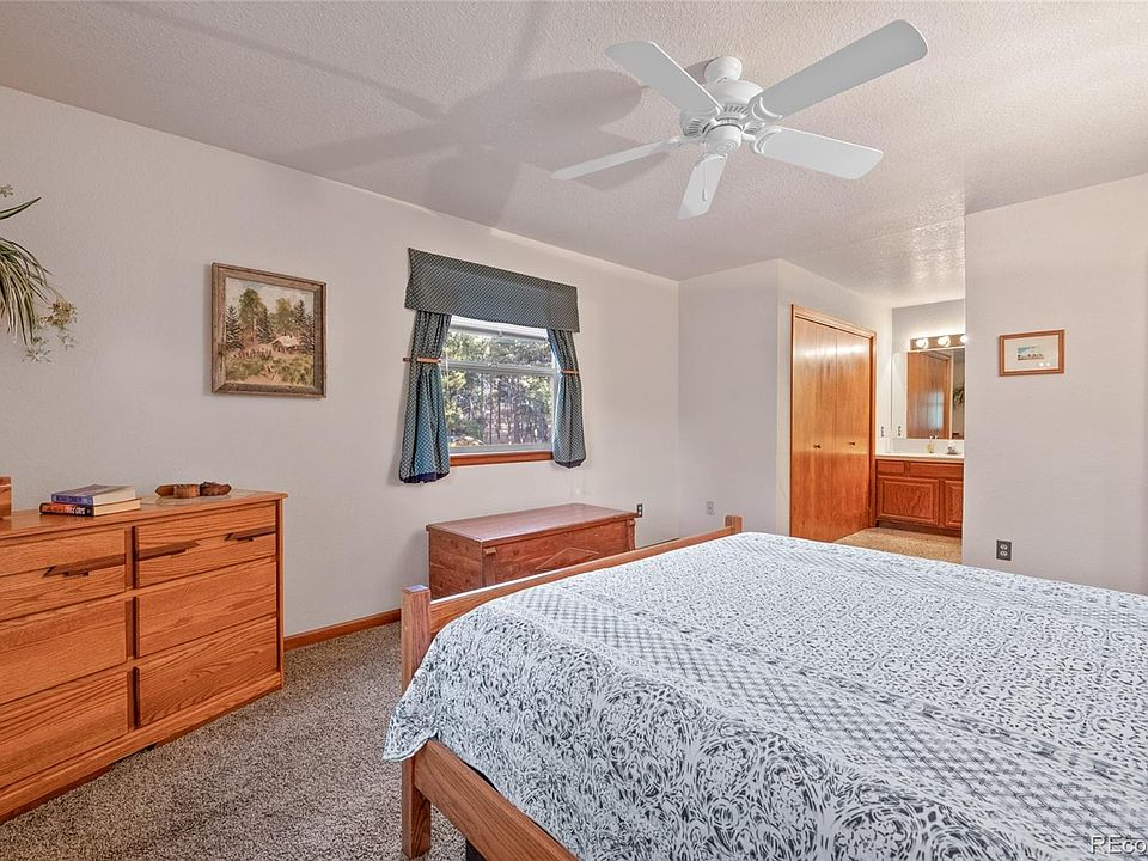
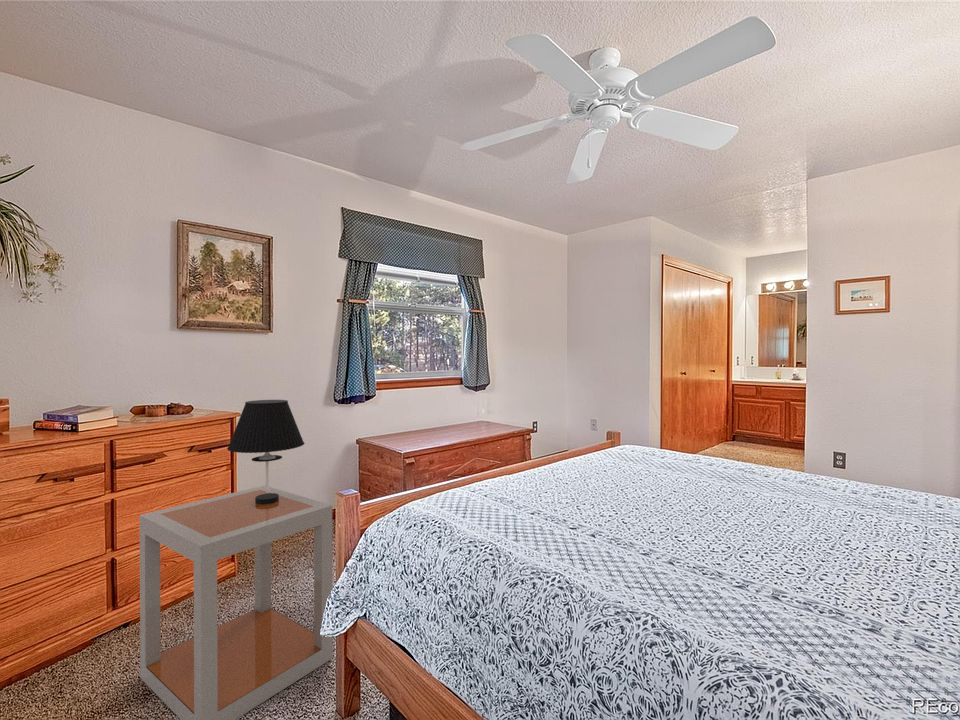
+ side table (255, 589)
+ table lamp (267, 450)
